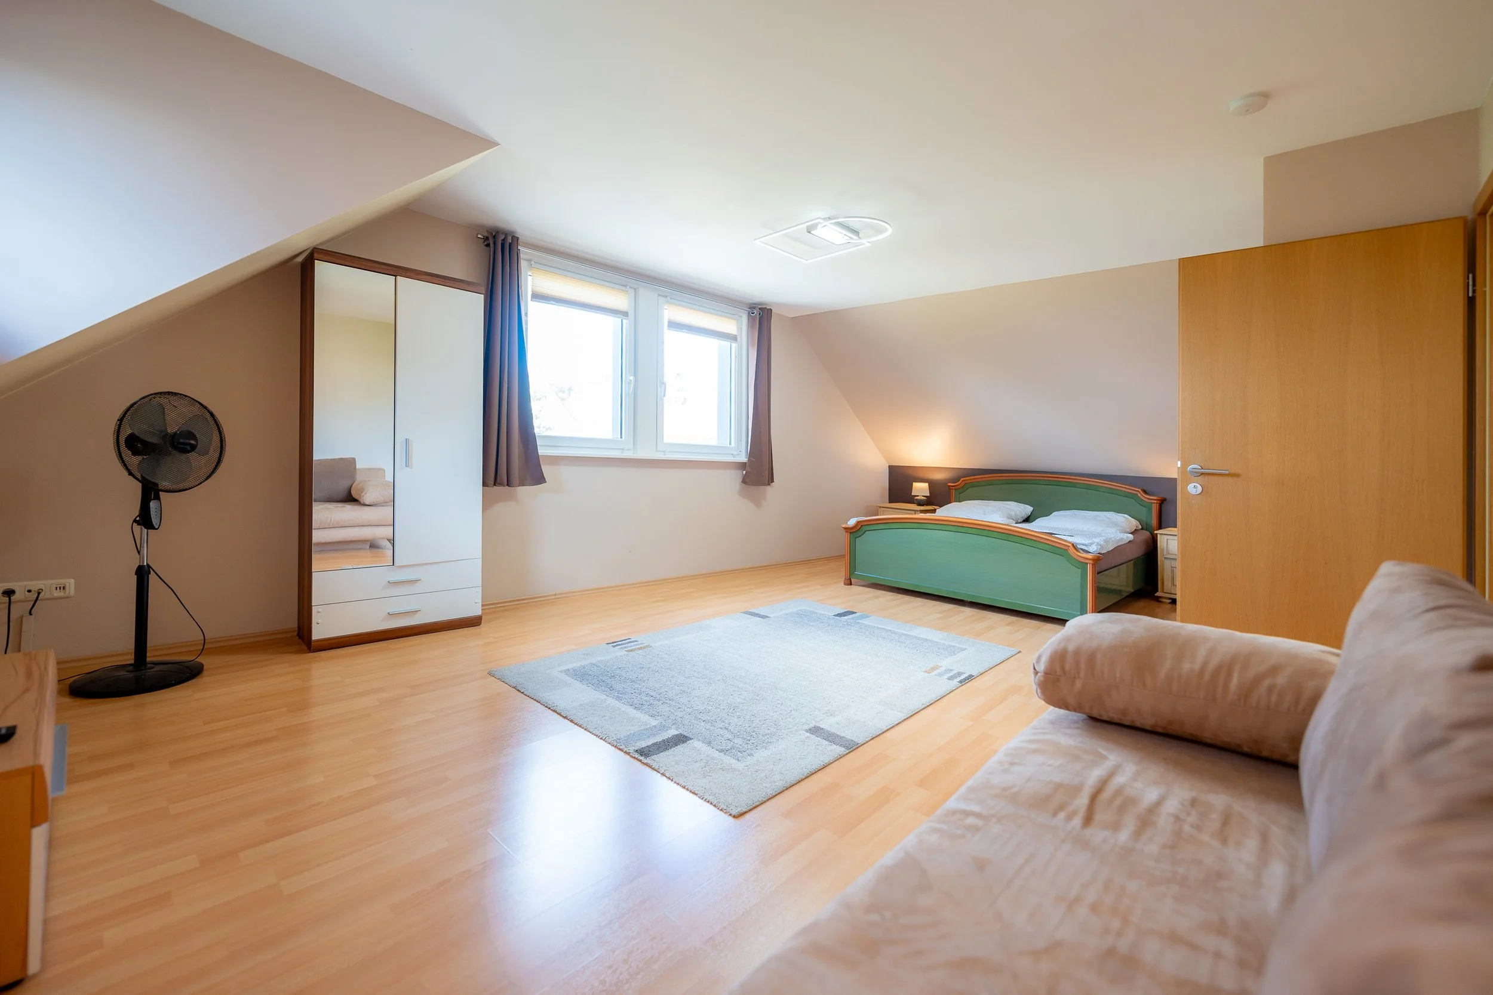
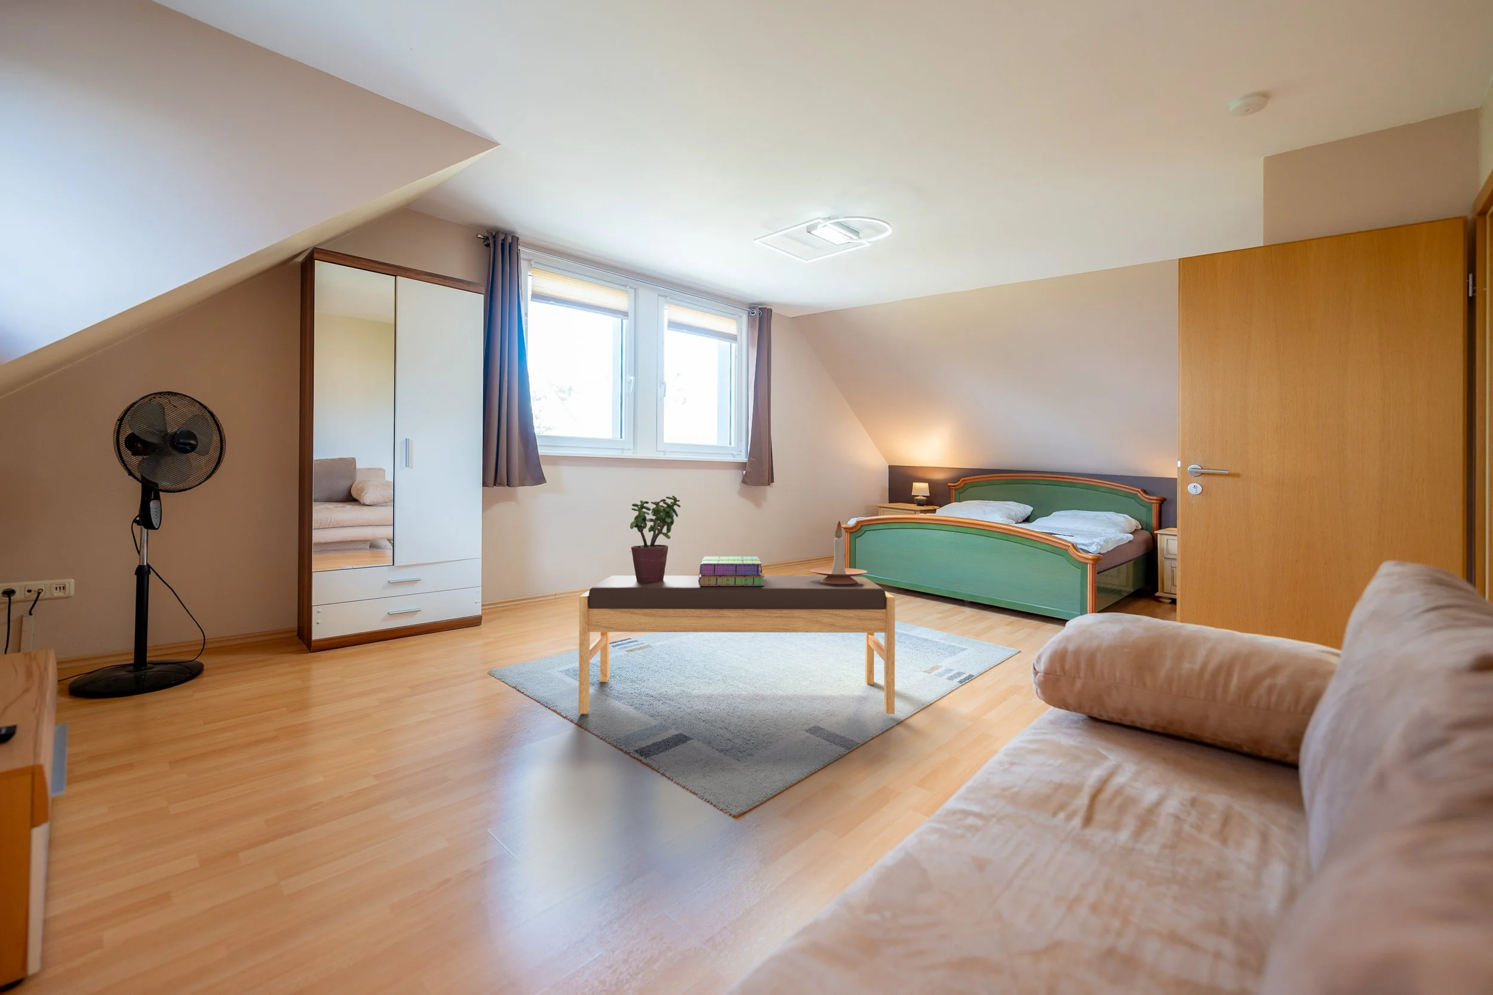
+ bench (737, 632)
+ stack of books (730, 570)
+ potted plant (652, 539)
+ candle holder (839, 551)
